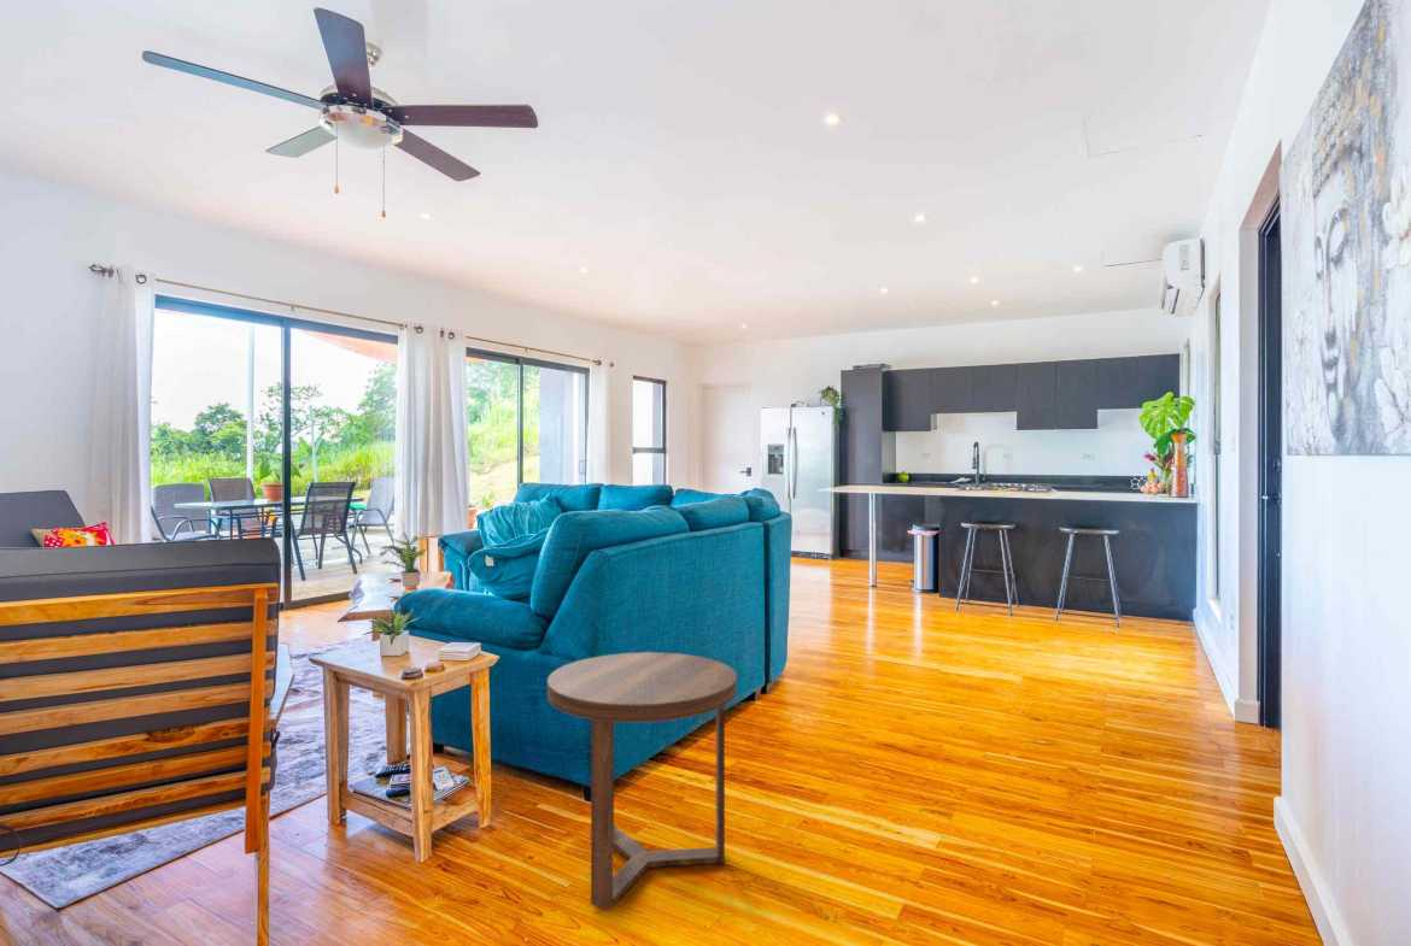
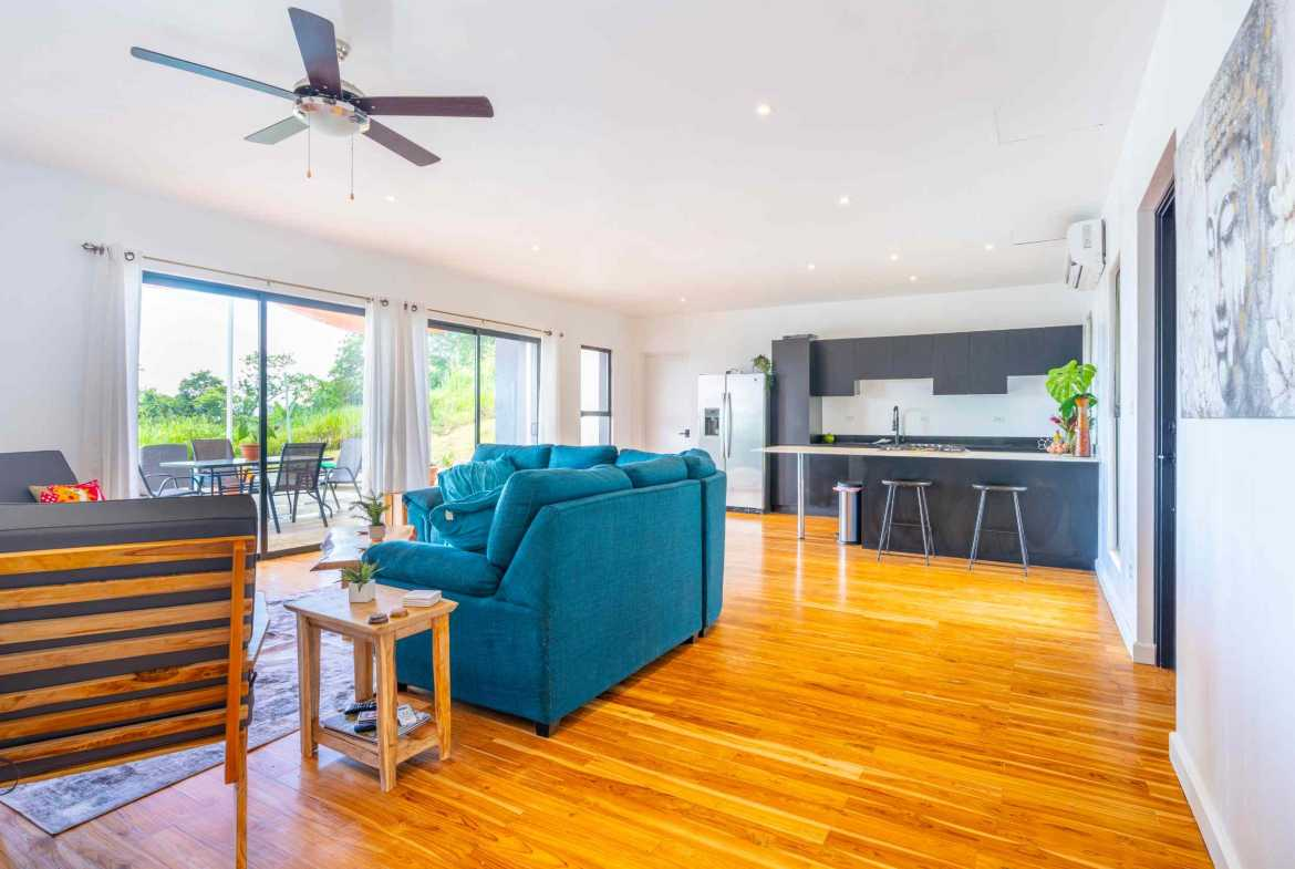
- side table (613, 768)
